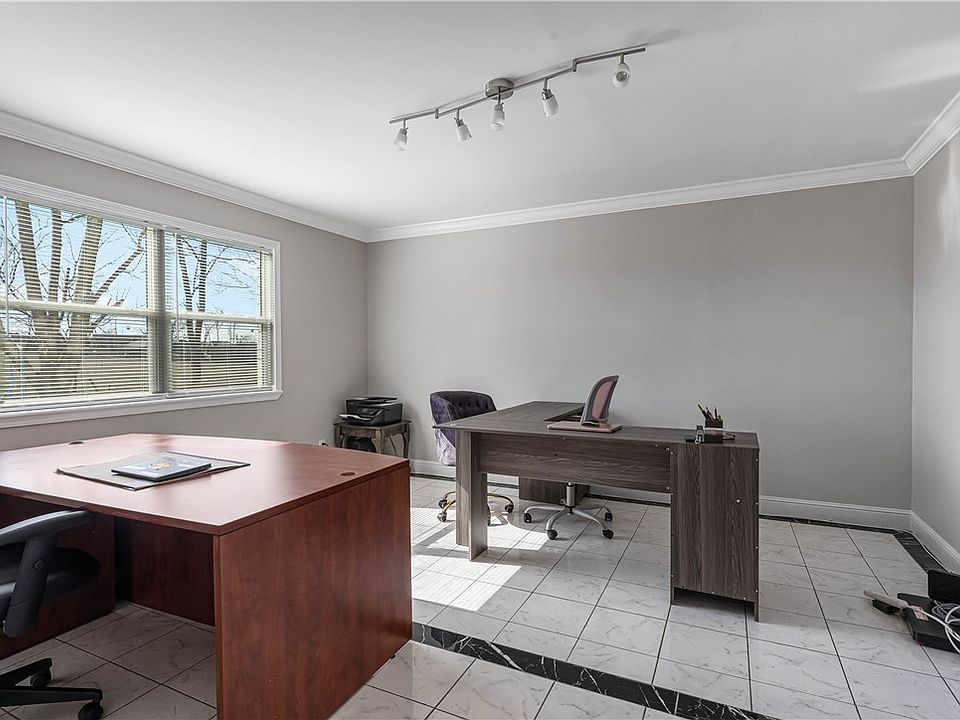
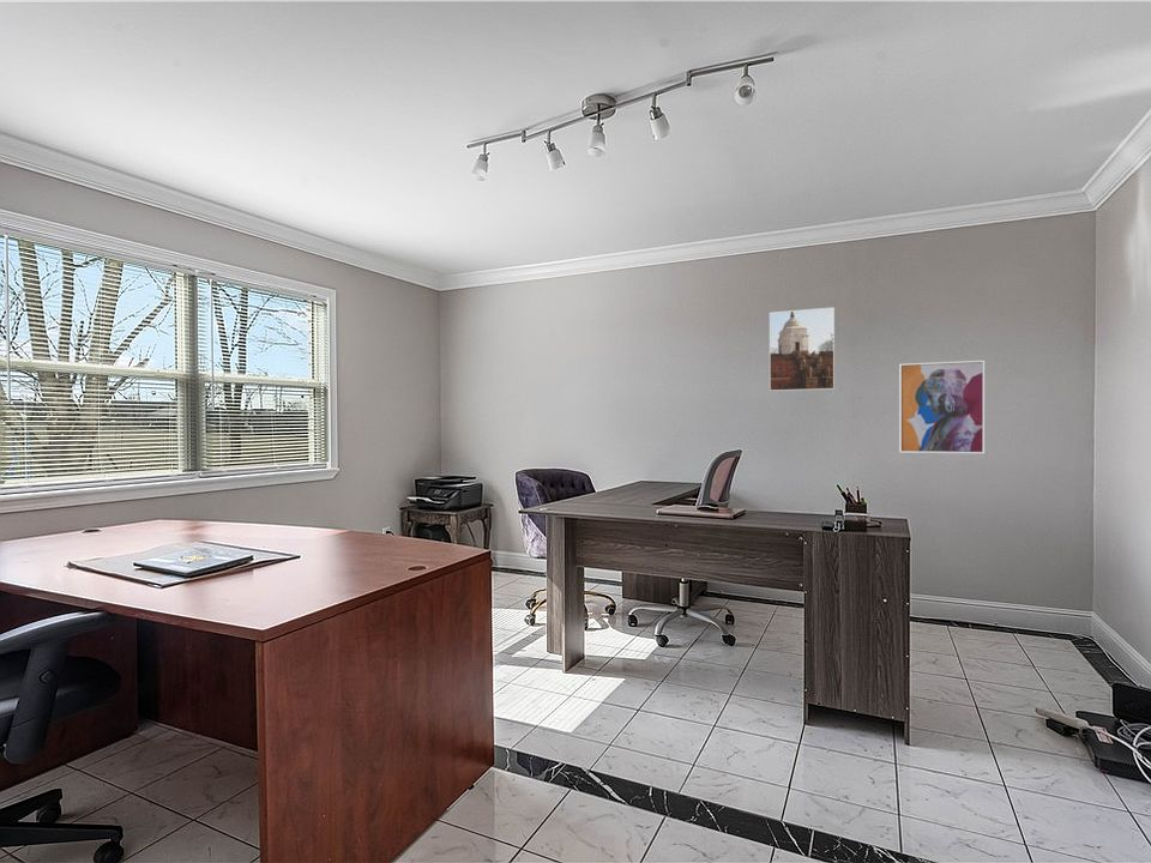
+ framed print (801, 350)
+ wall art (940, 408)
